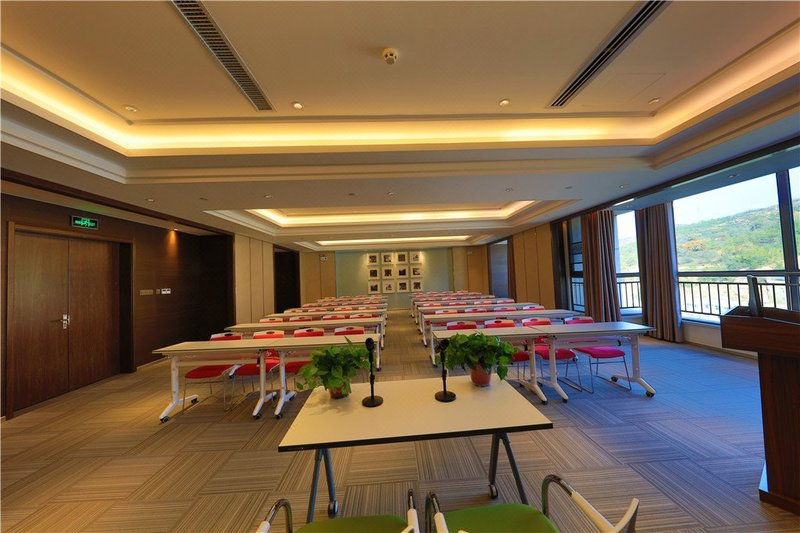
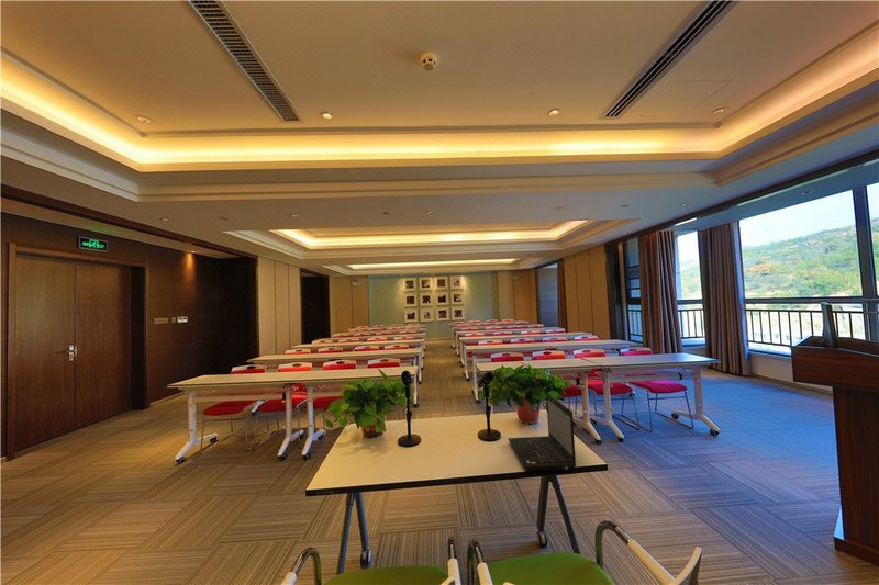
+ laptop (537, 437)
